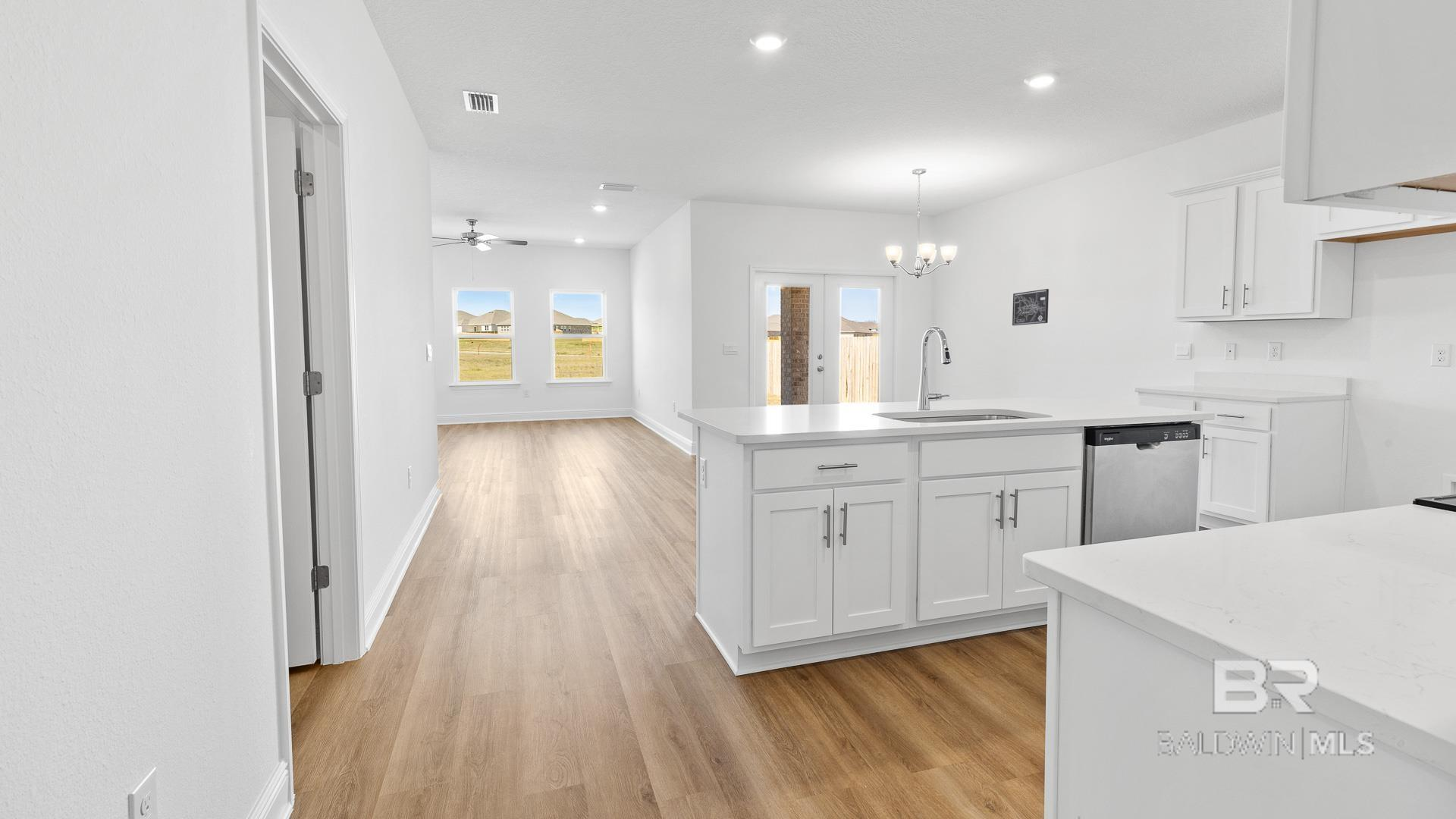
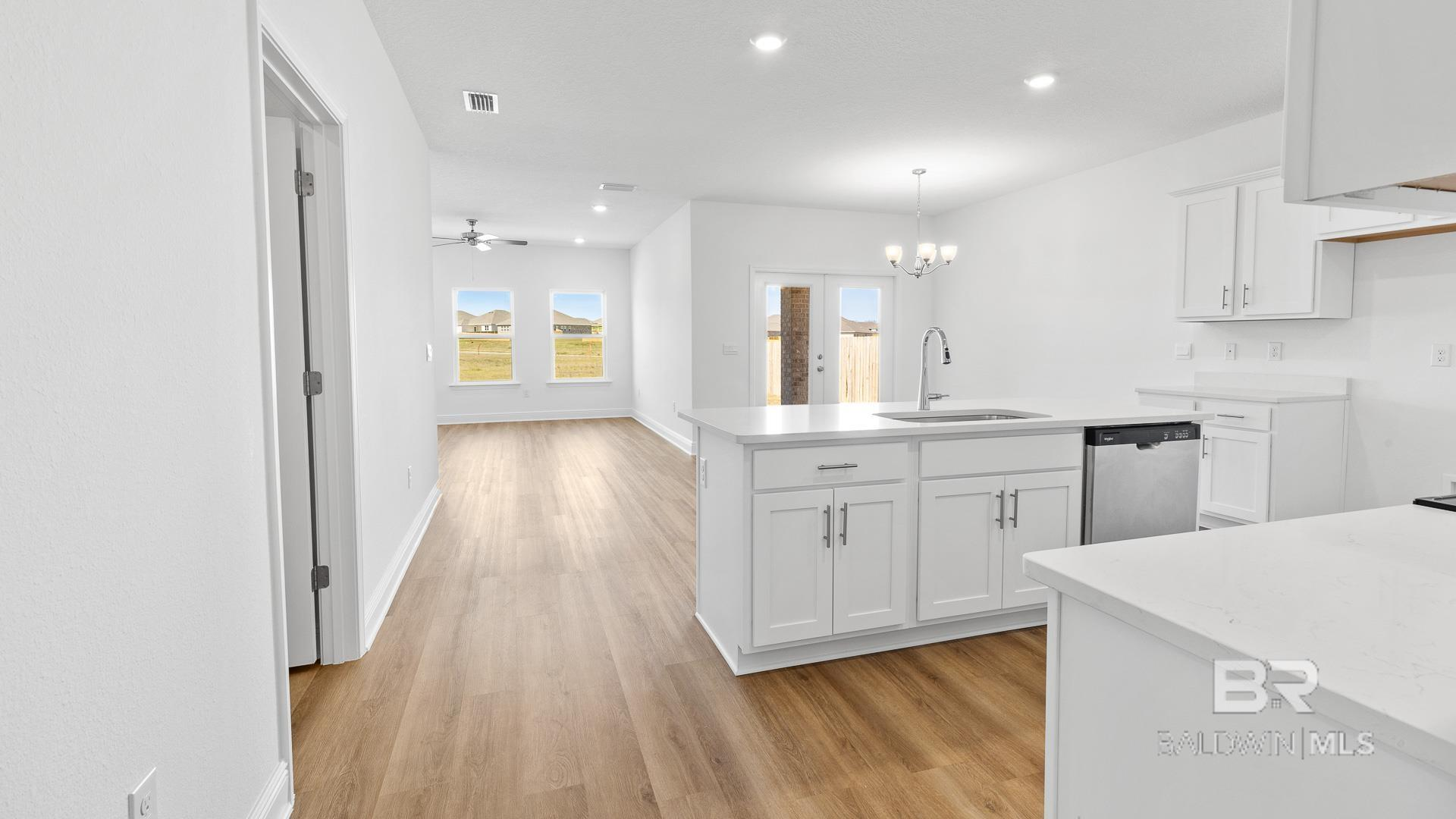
- wall art (1030, 307)
